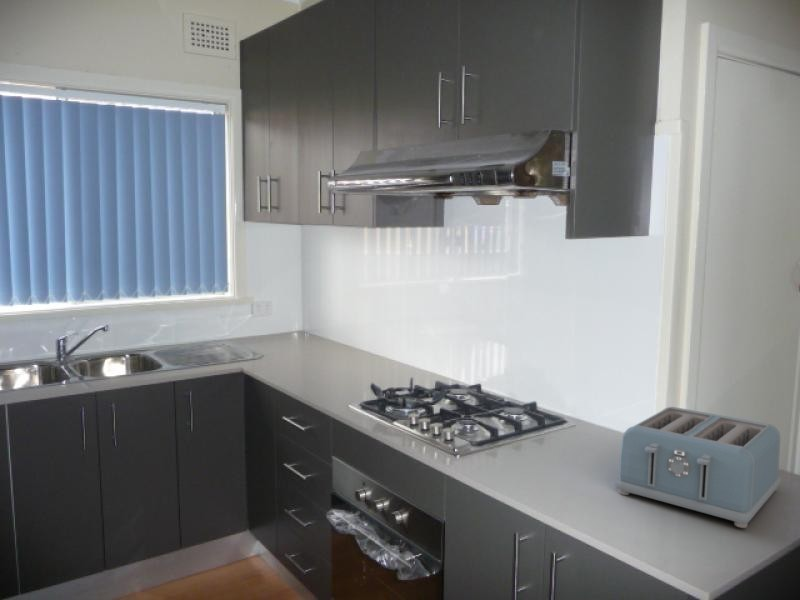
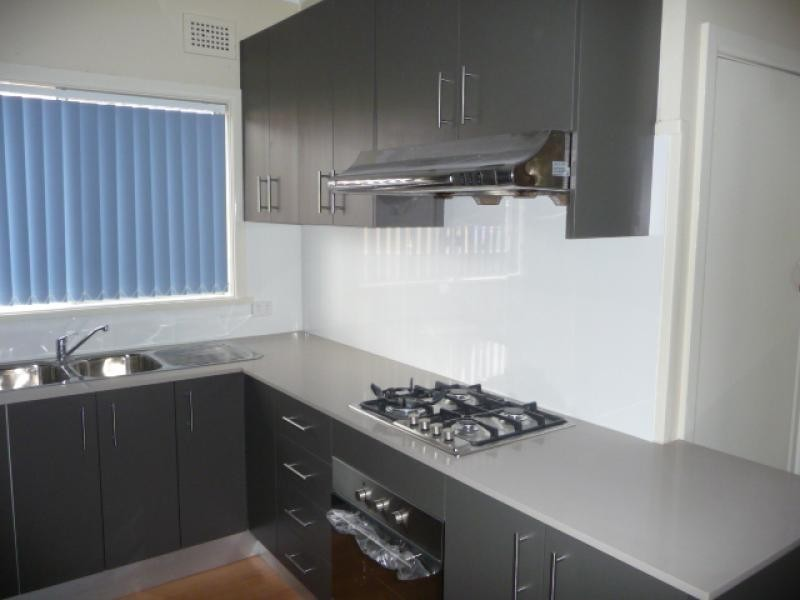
- toaster (698, 459)
